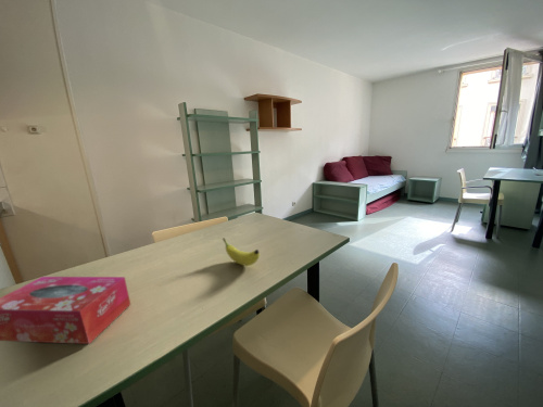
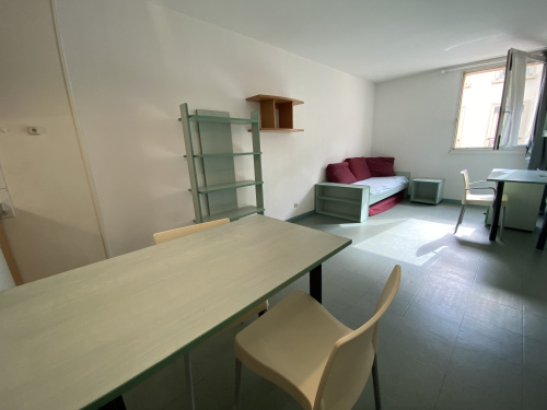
- fruit (241, 253)
- tissue box (63, 306)
